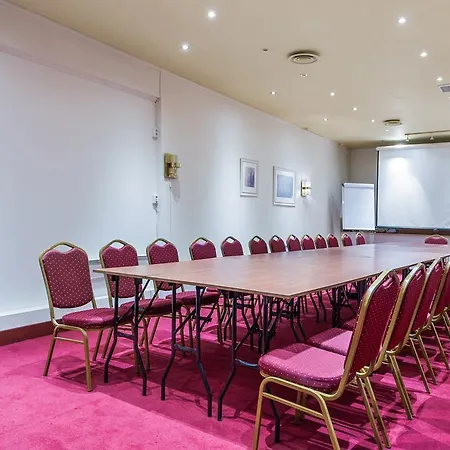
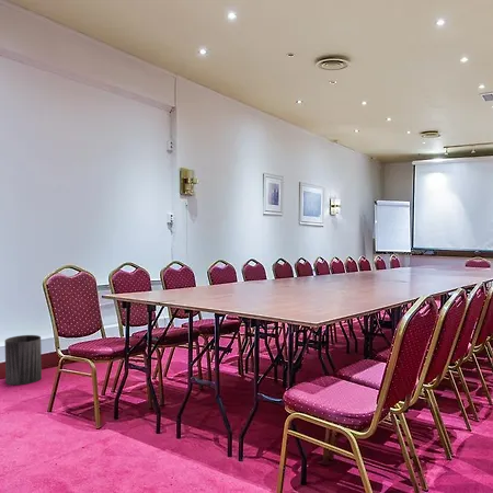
+ trash can (23, 359)
